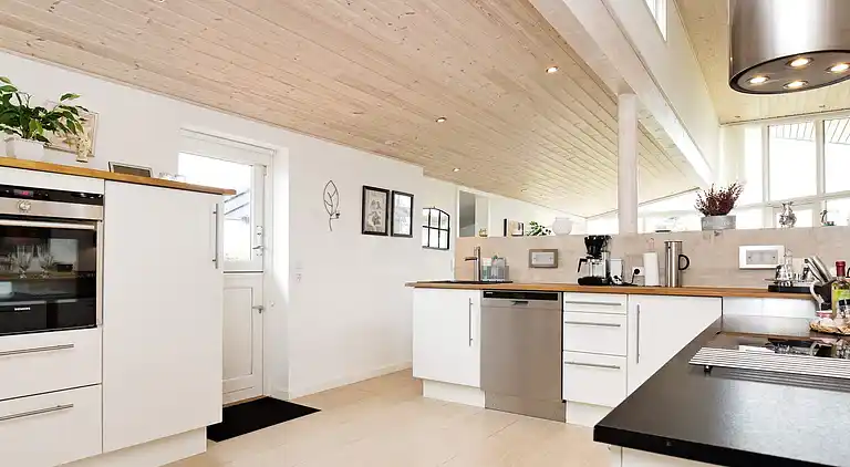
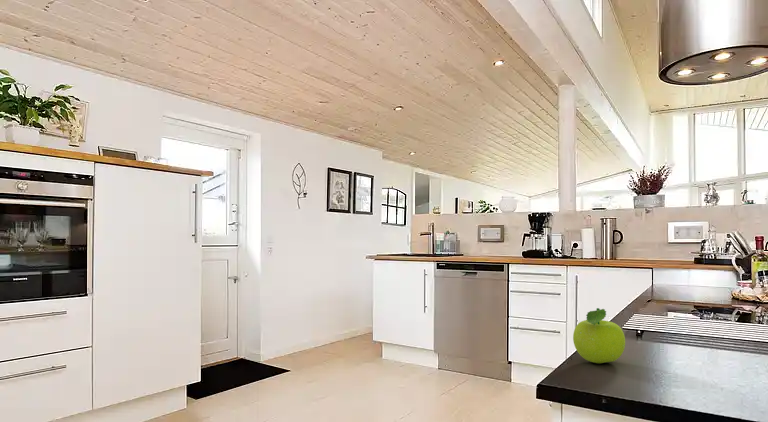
+ fruit (597, 335)
